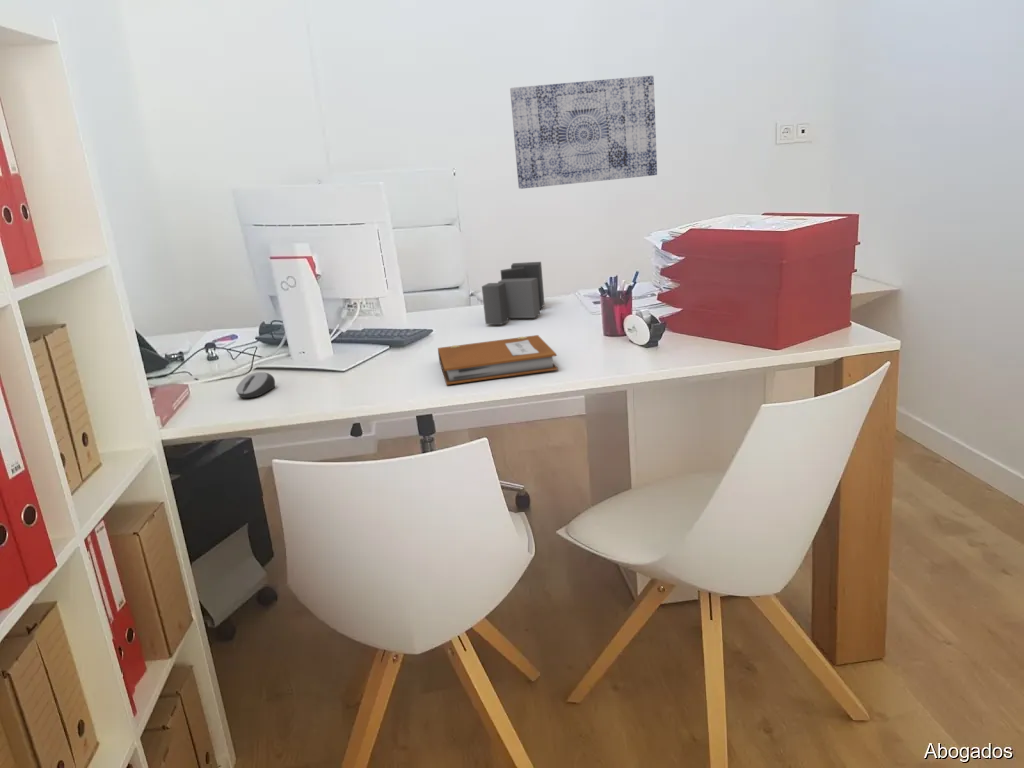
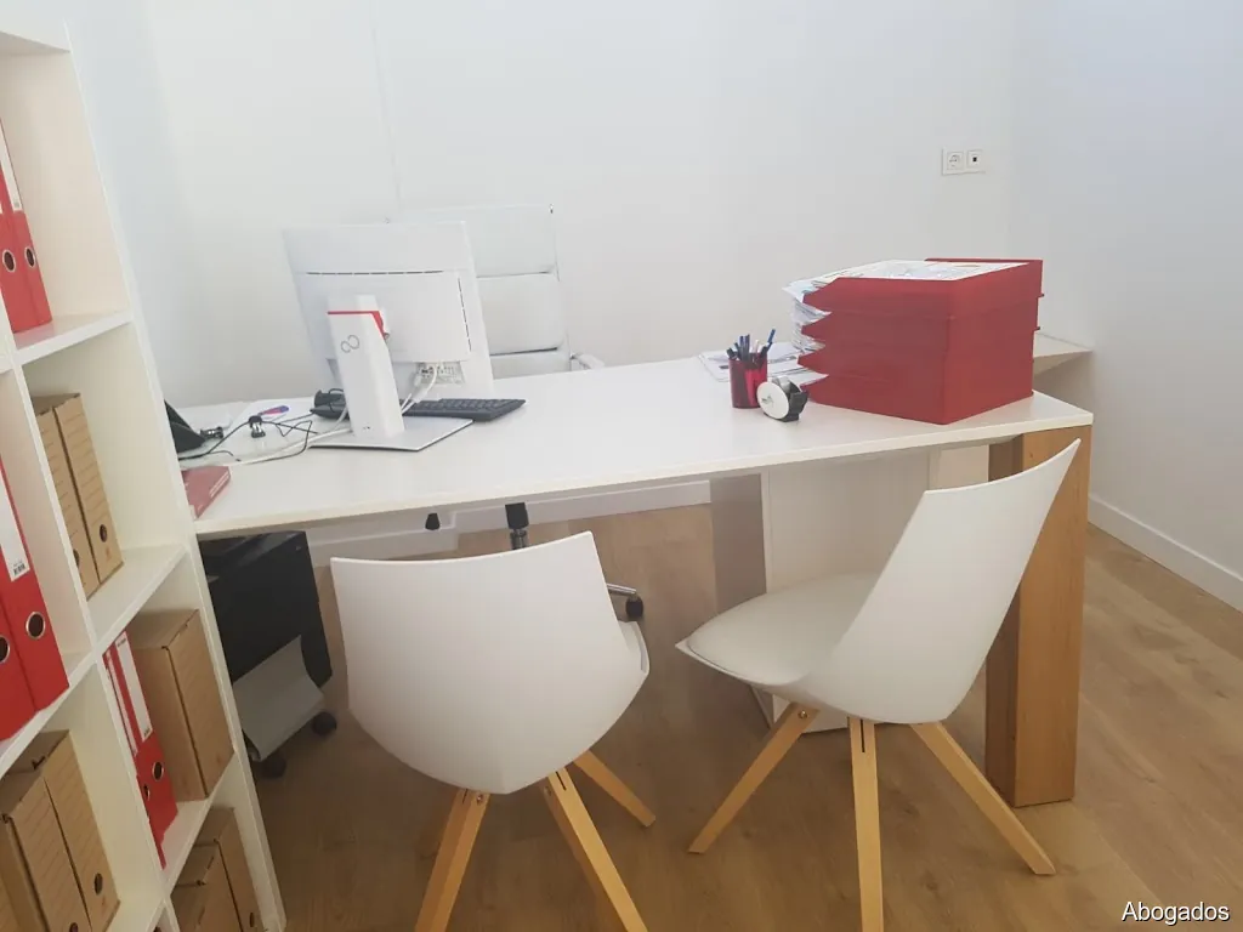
- speaker (514, 292)
- computer mouse (255, 383)
- notebook (497, 357)
- wall art (585, 132)
